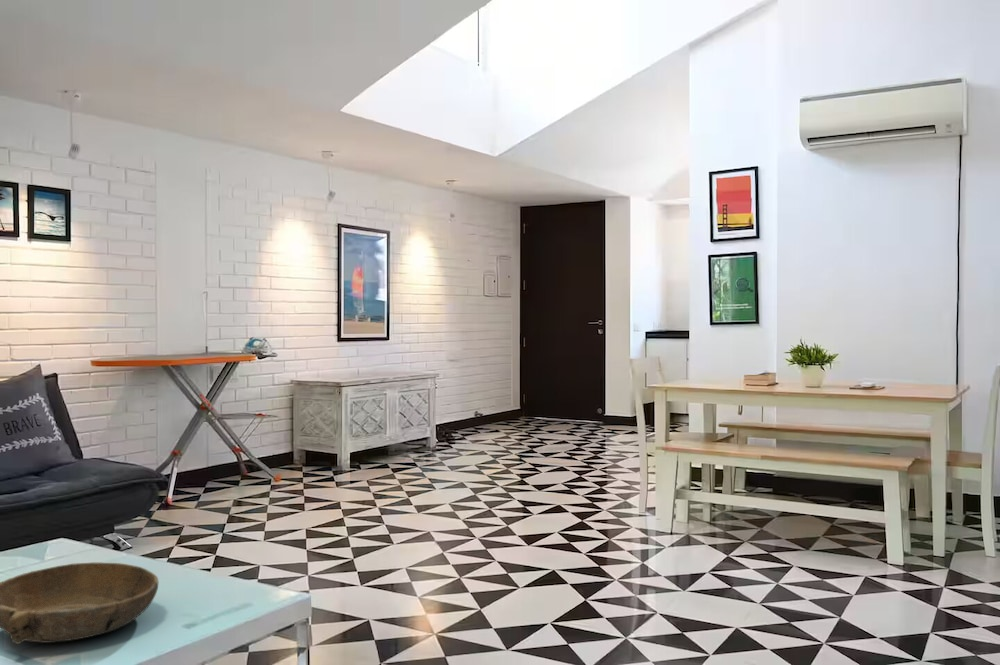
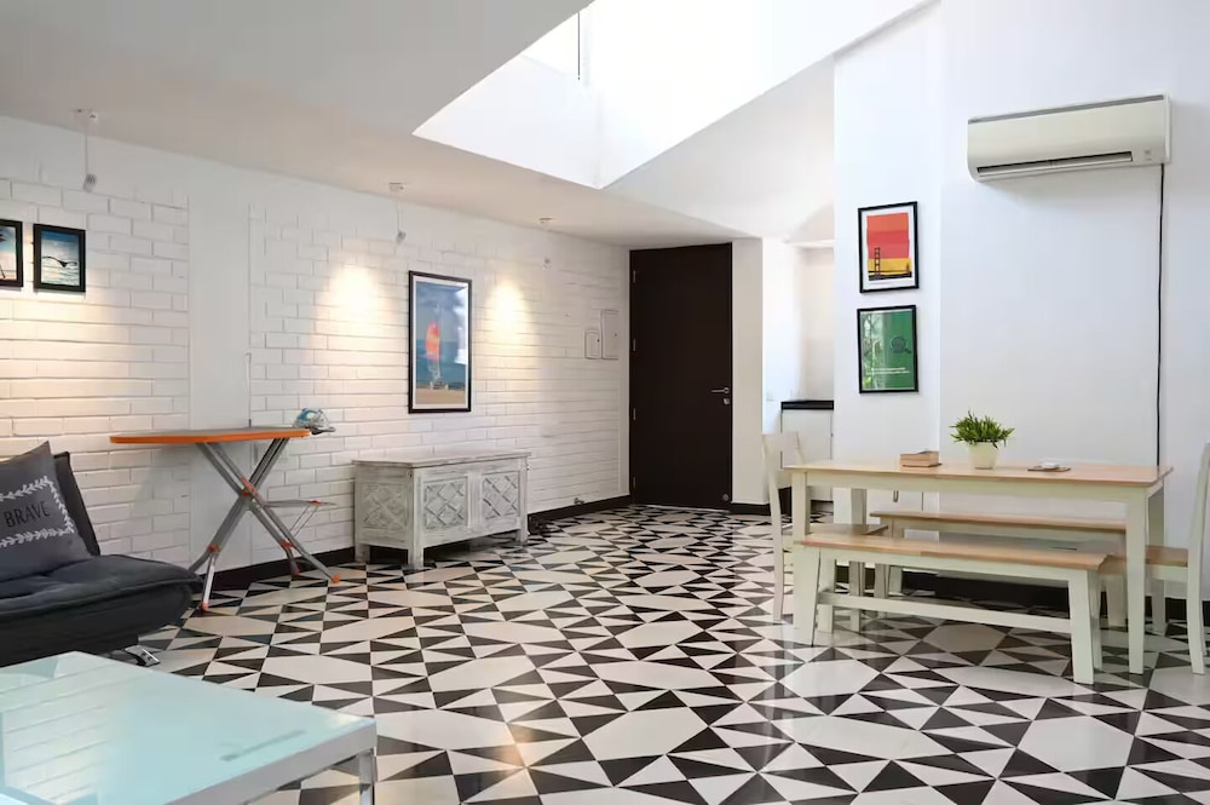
- bowl (75, 604)
